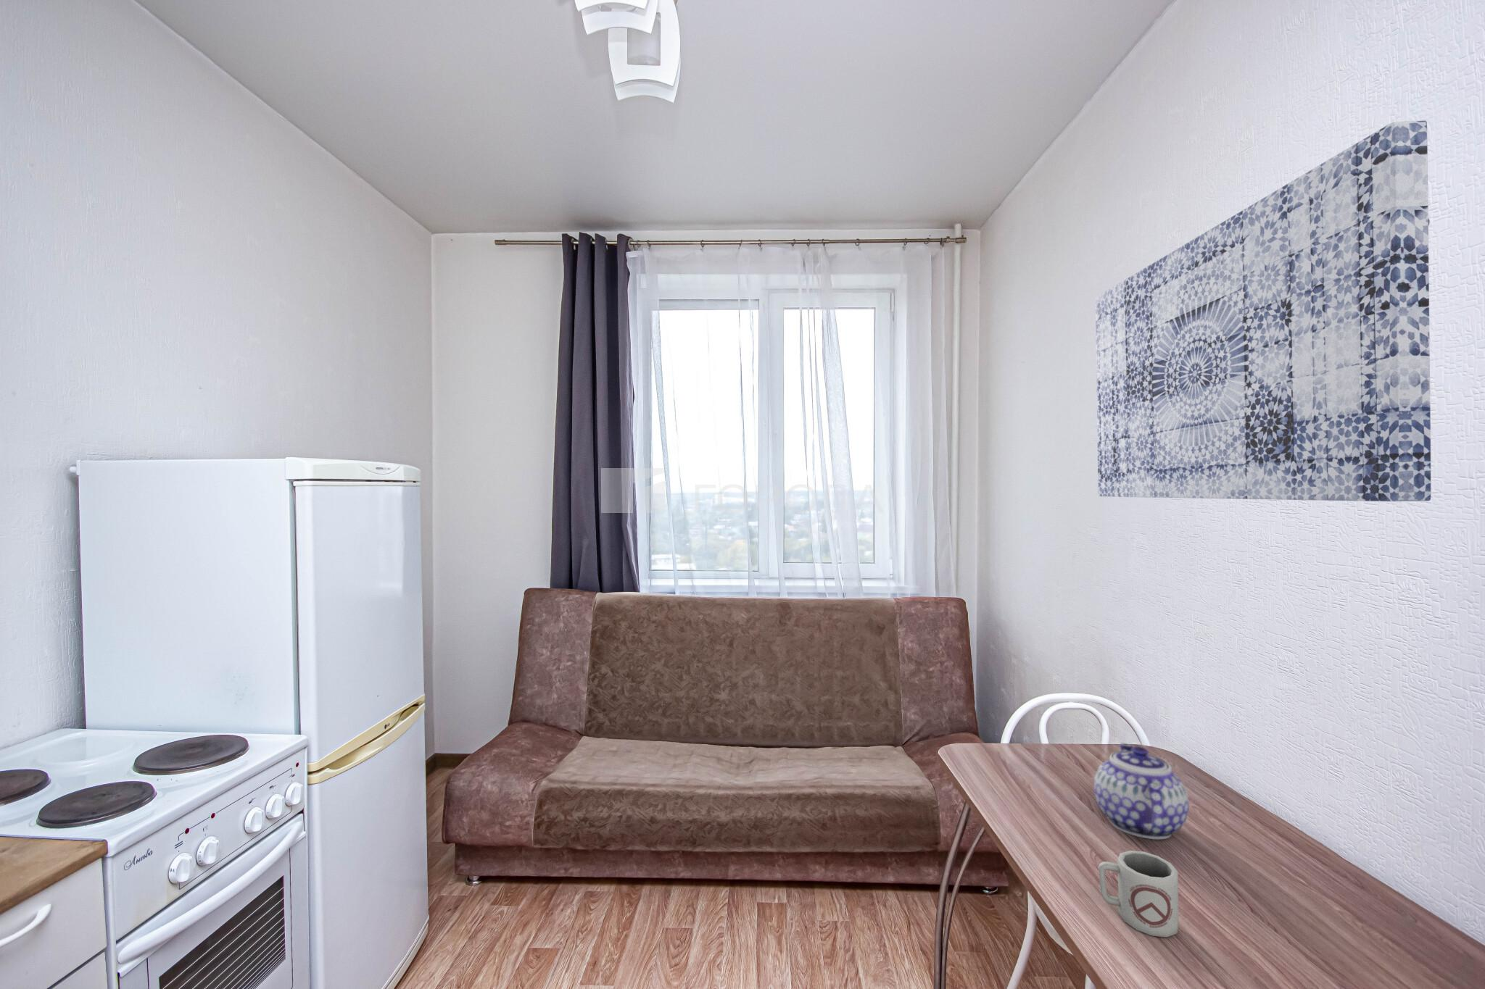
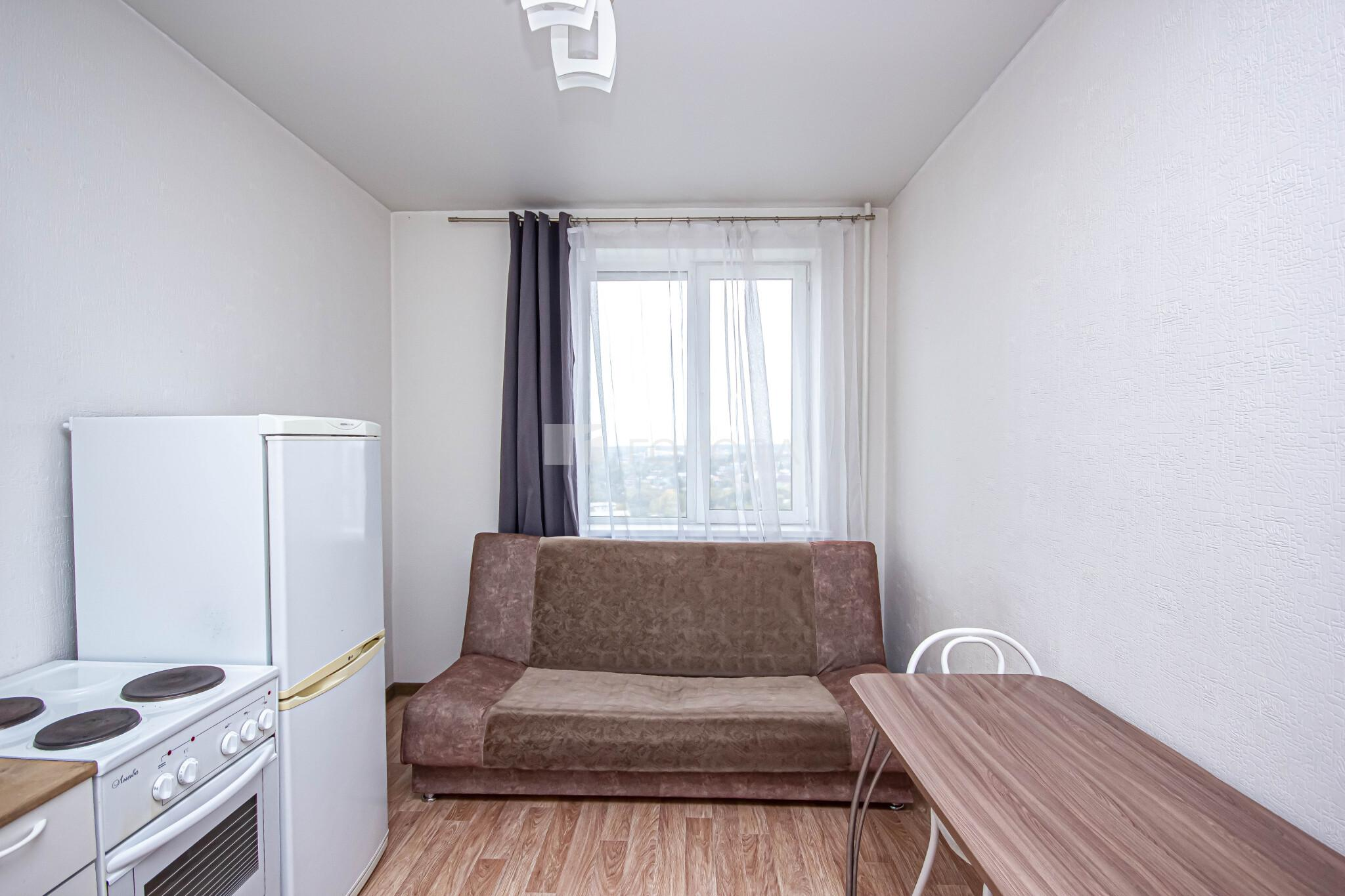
- teapot (1139, 786)
- cup (1137, 890)
- wall art (1211, 366)
